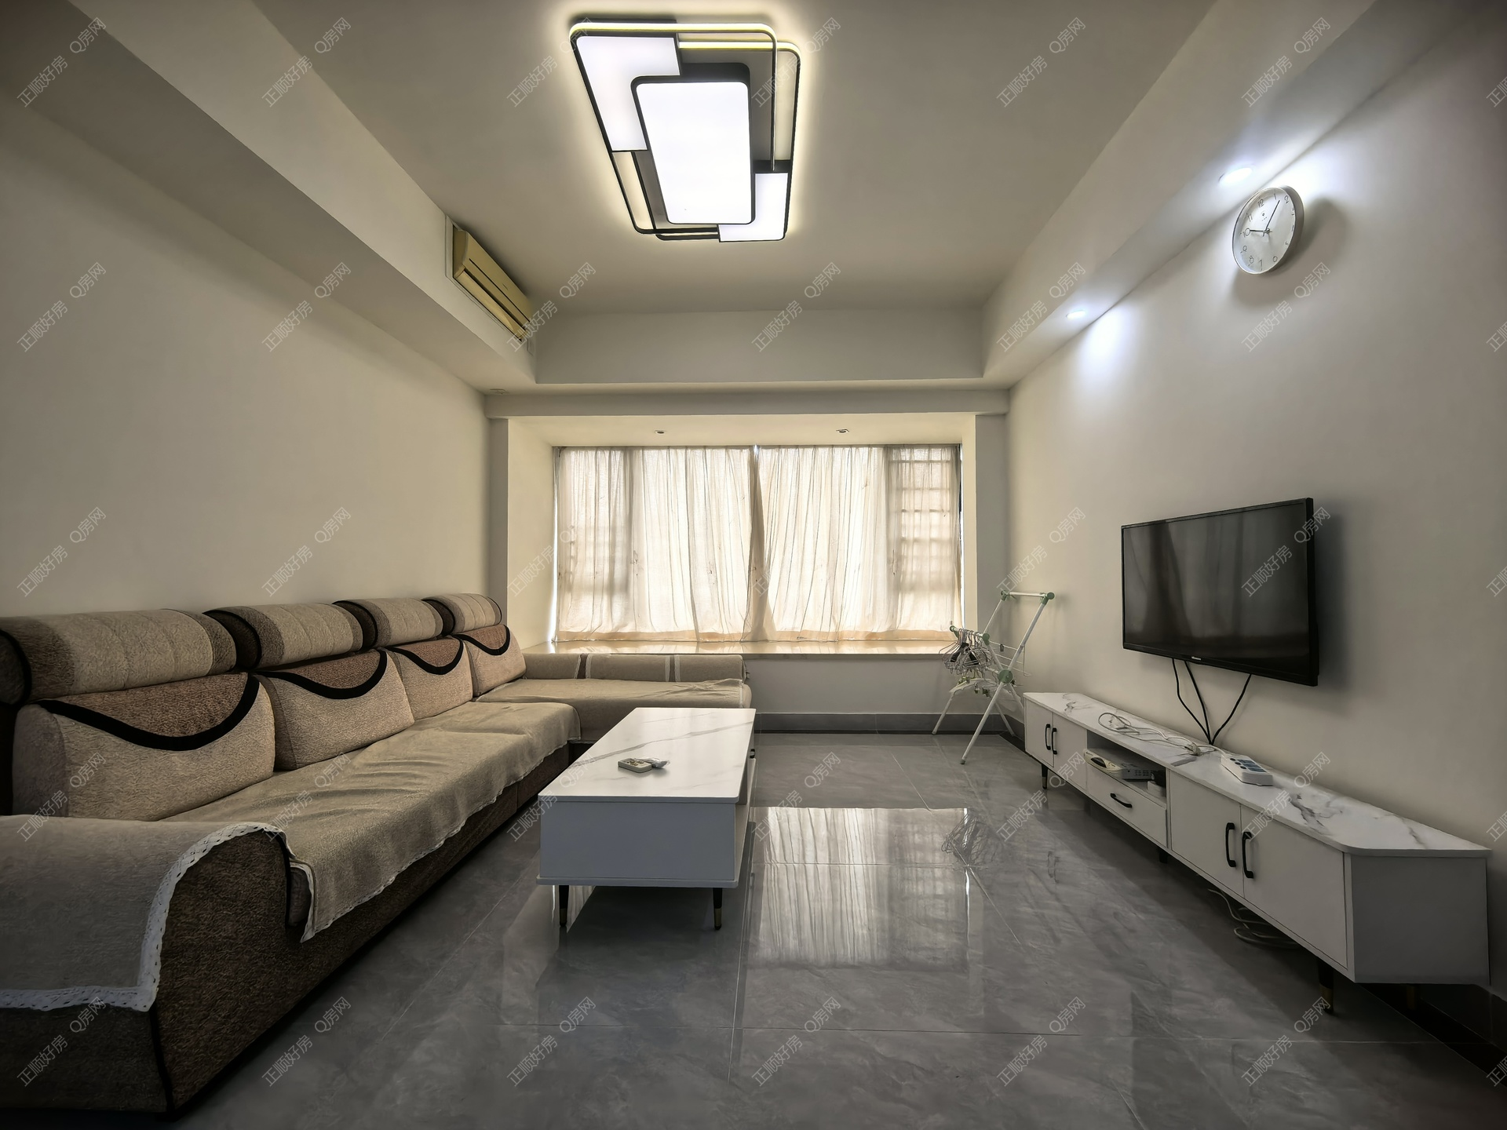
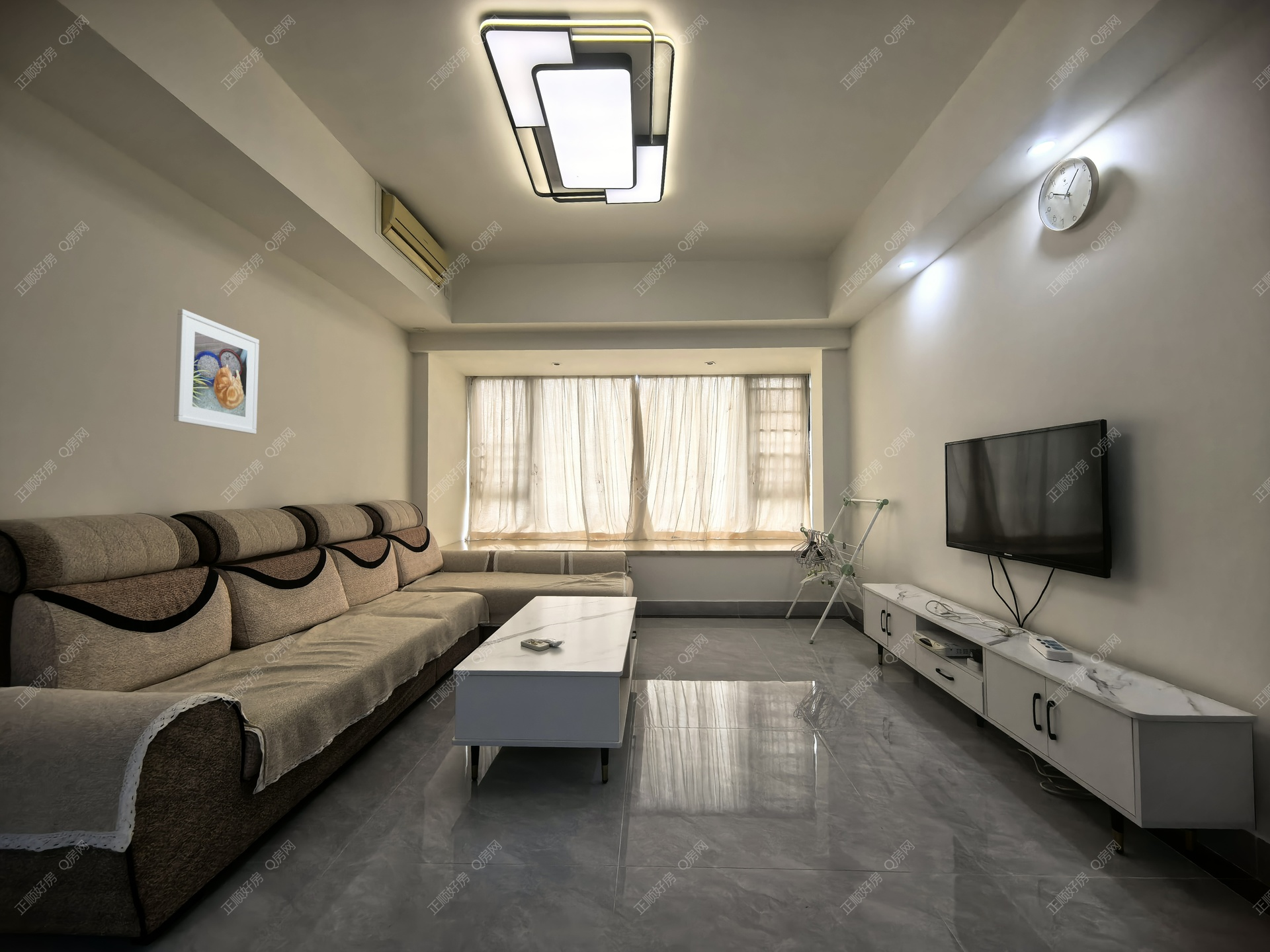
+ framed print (220, 376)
